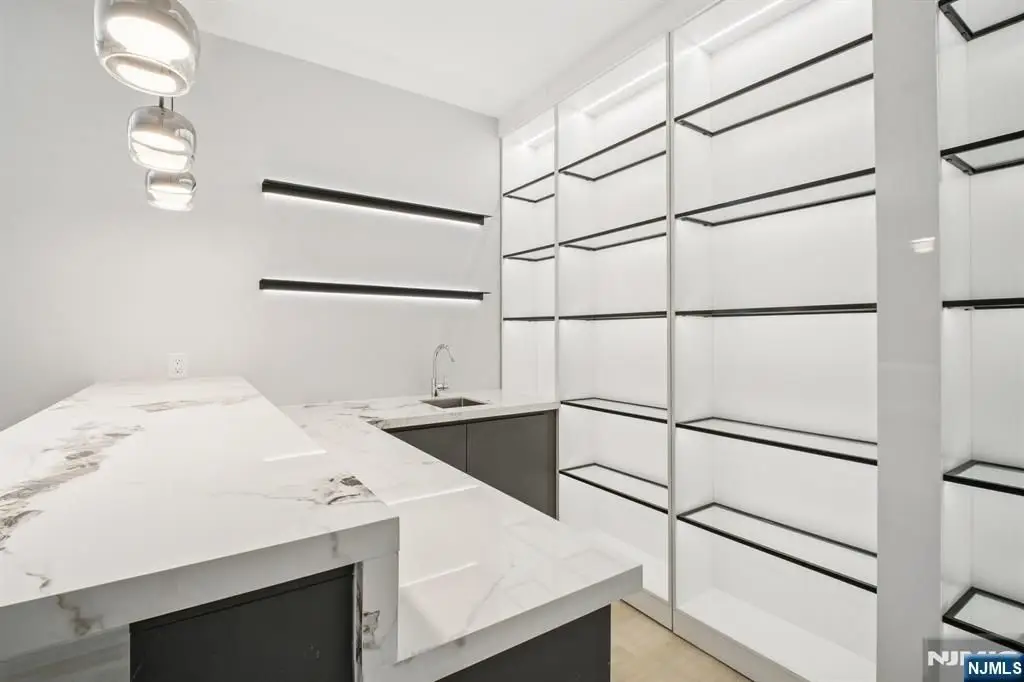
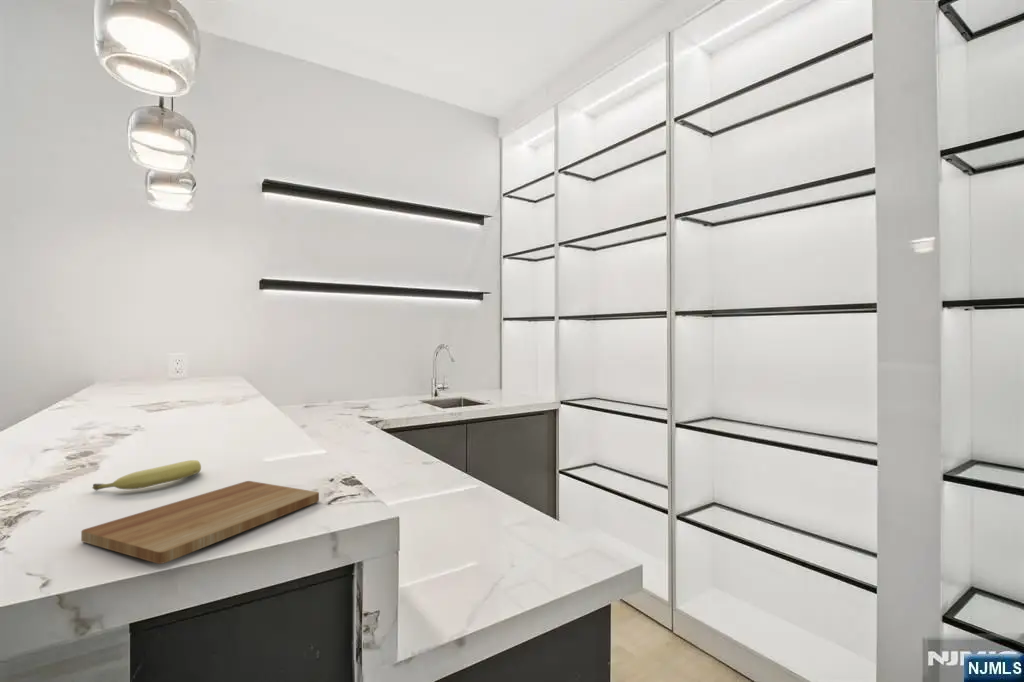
+ cutting board (213, 513)
+ fruit (155, 473)
